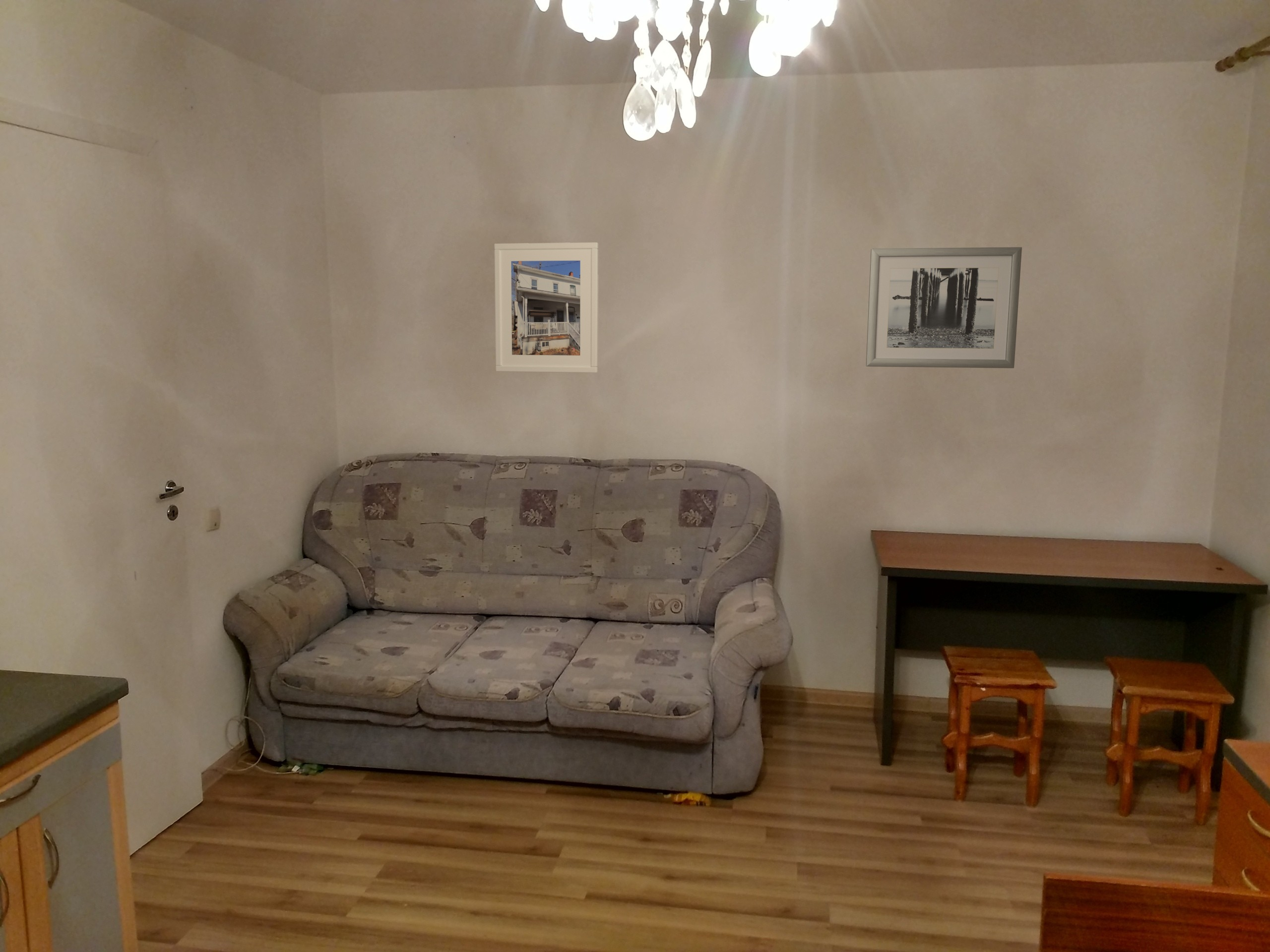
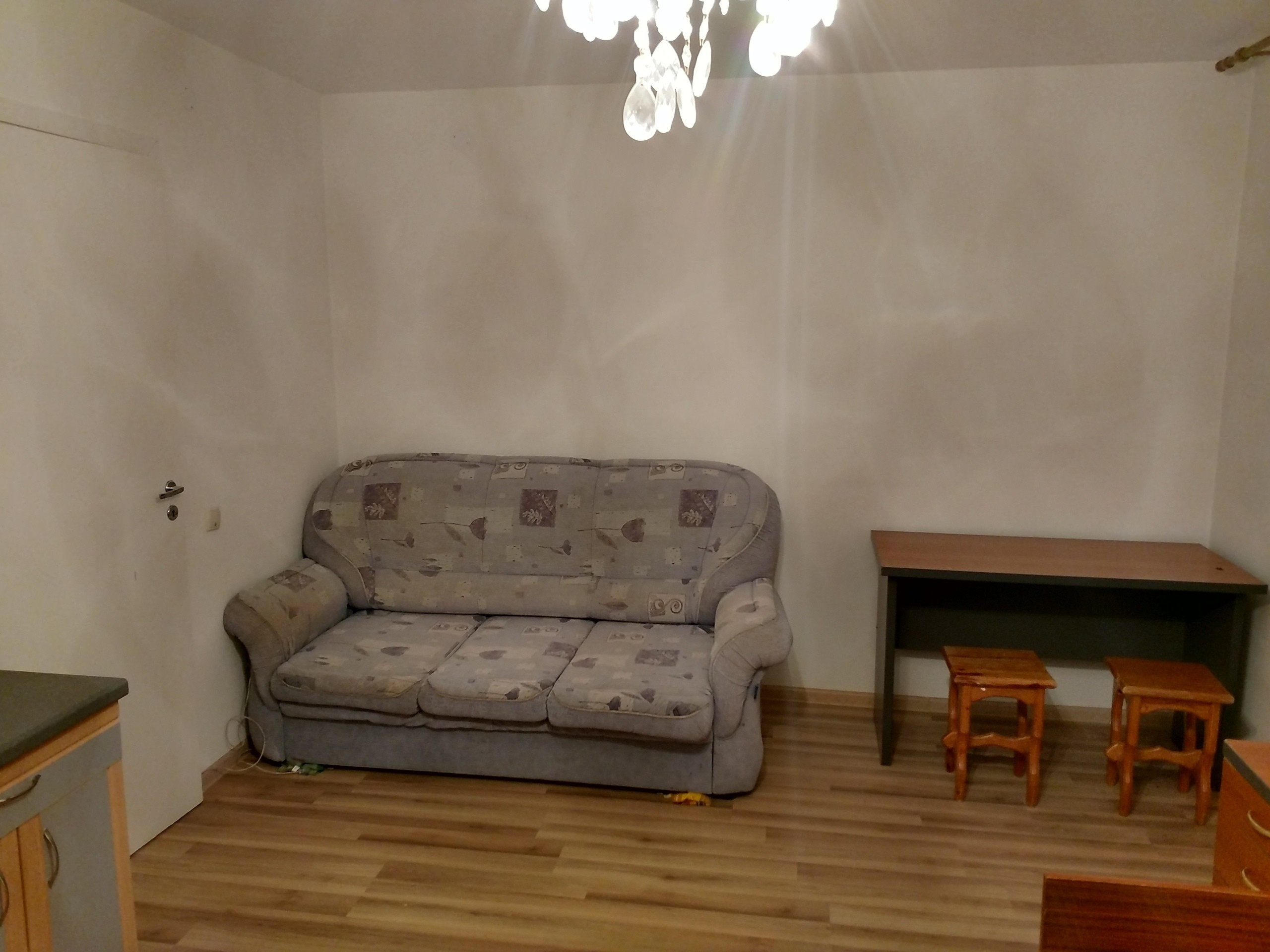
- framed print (546, 308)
- wall art (942, 308)
